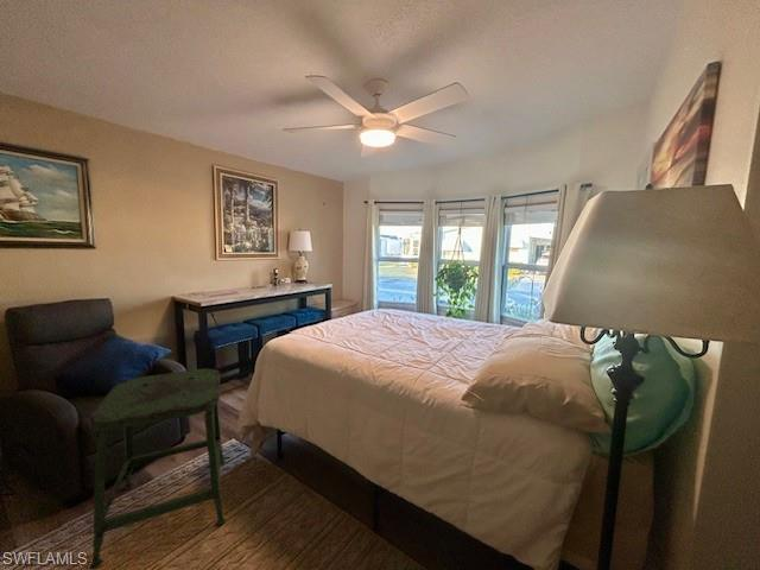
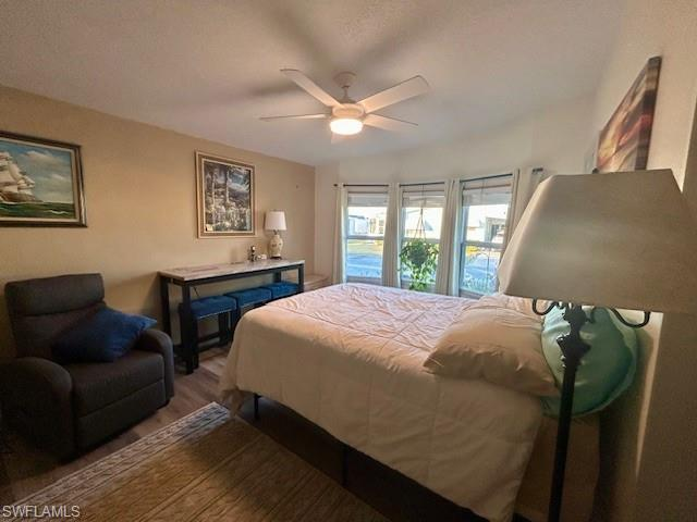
- stool (169, 449)
